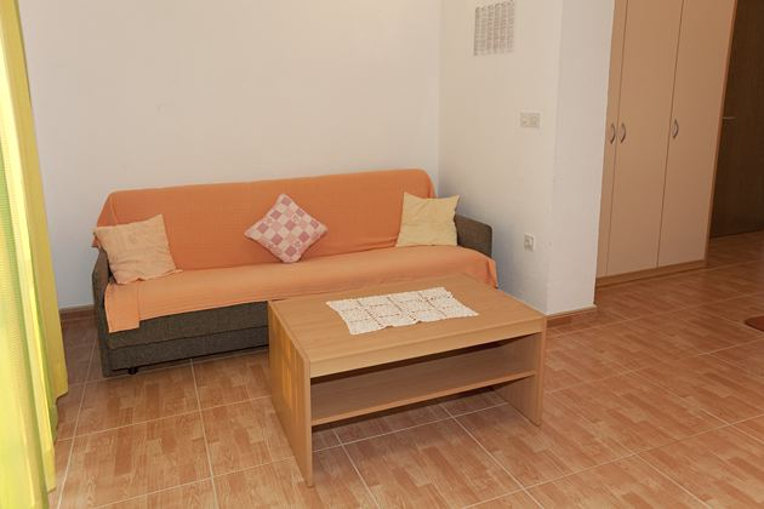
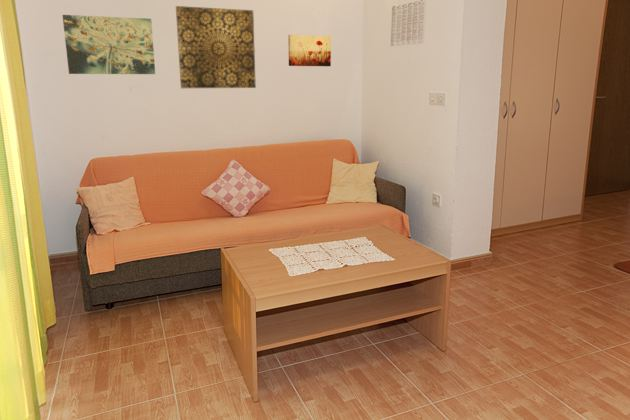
+ wall art (309, 50)
+ wall art (110, 45)
+ wall art (217, 48)
